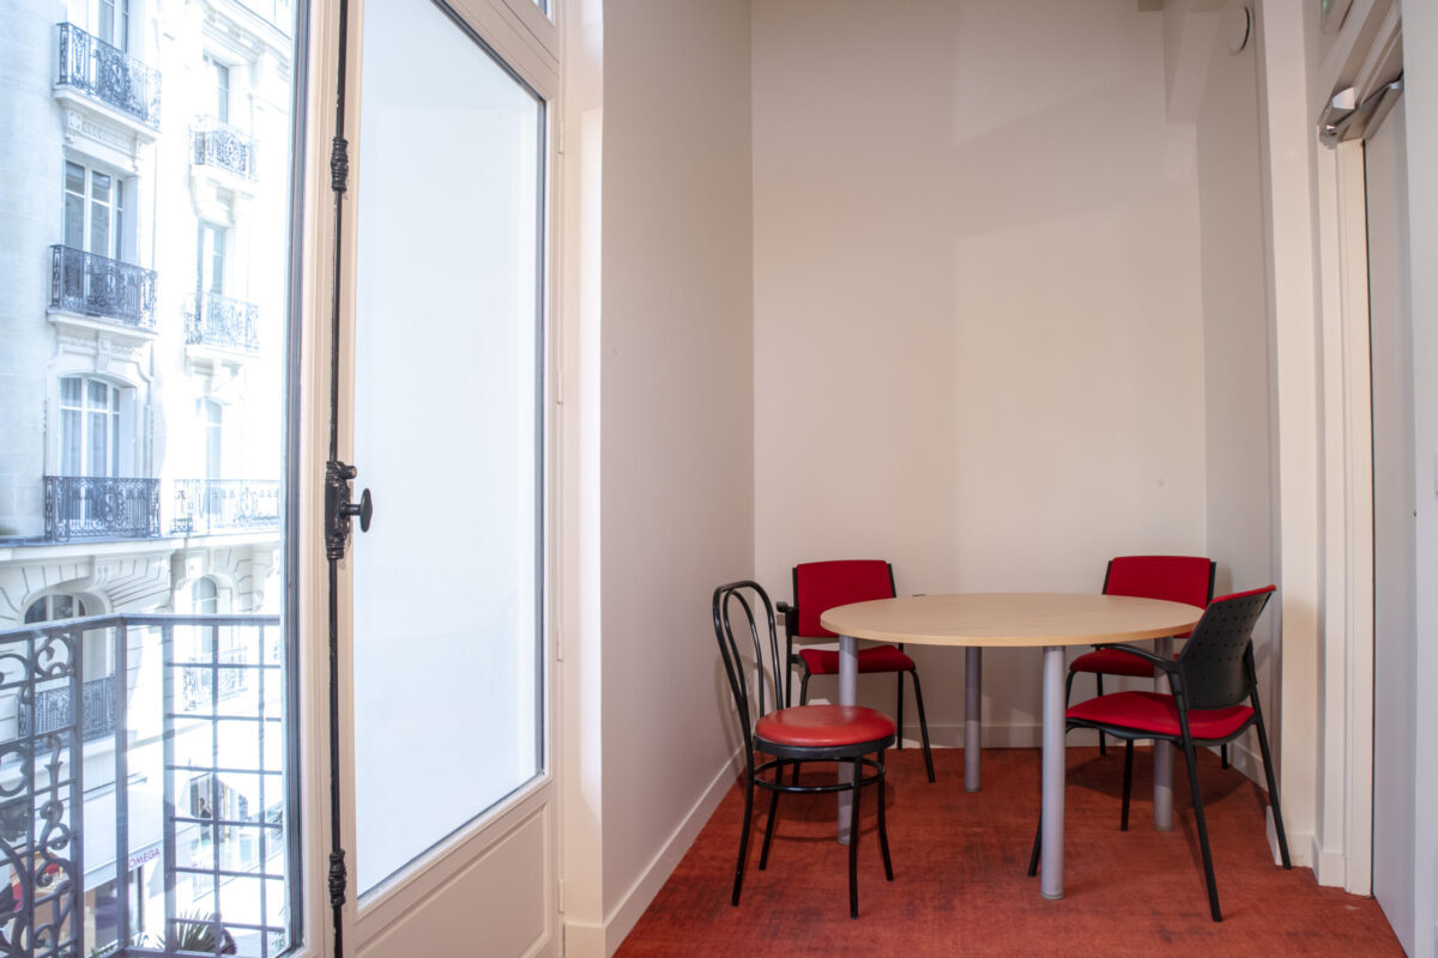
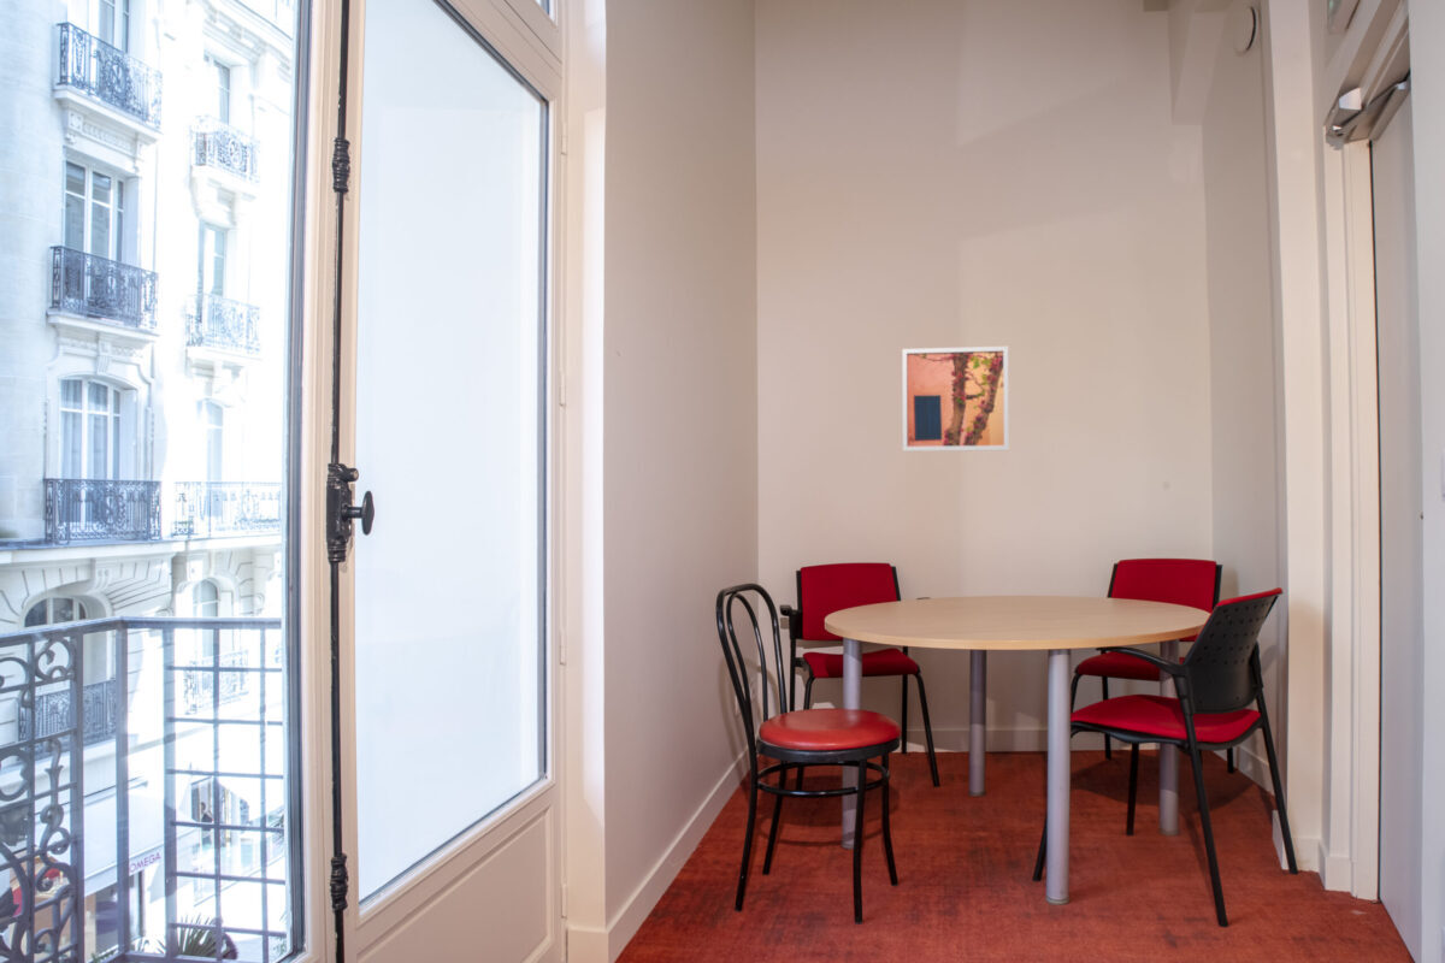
+ wall art (954, 398)
